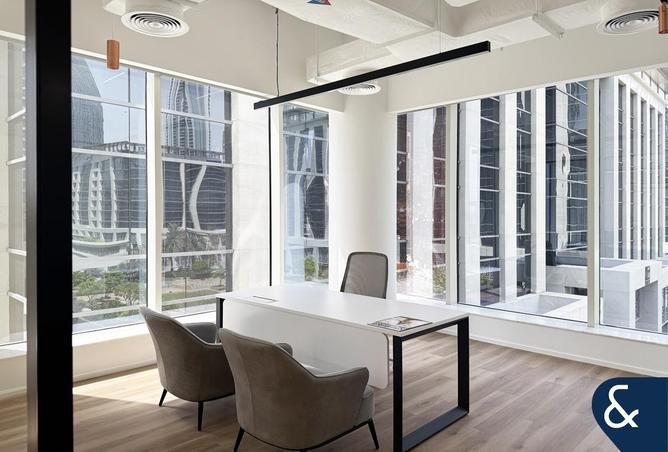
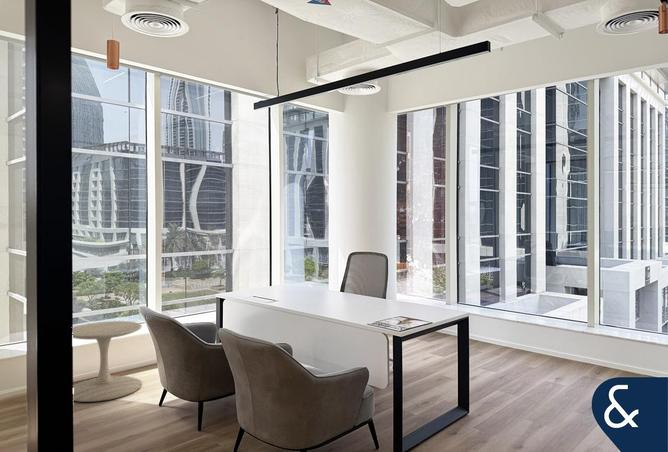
+ side table (104, 358)
